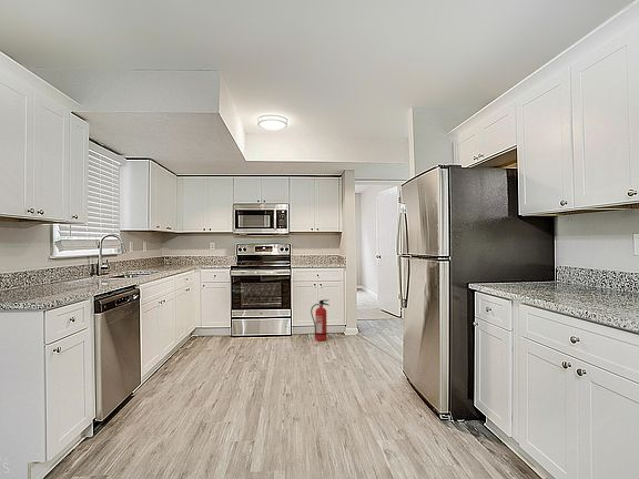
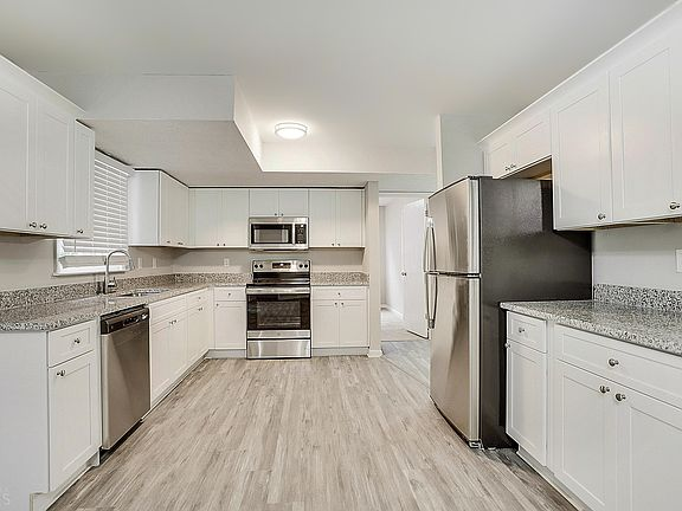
- fire extinguisher (320, 319)
